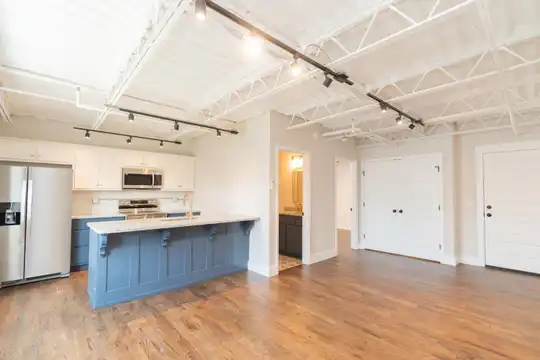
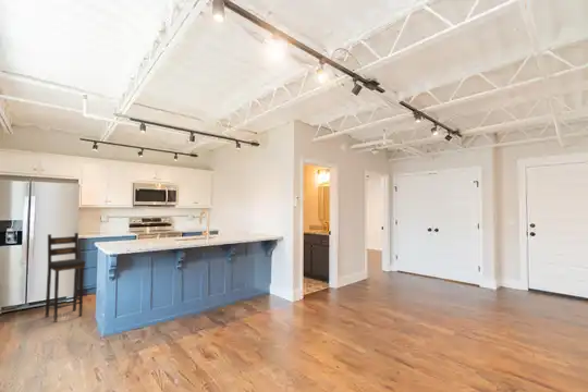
+ bar stool (65, 269)
